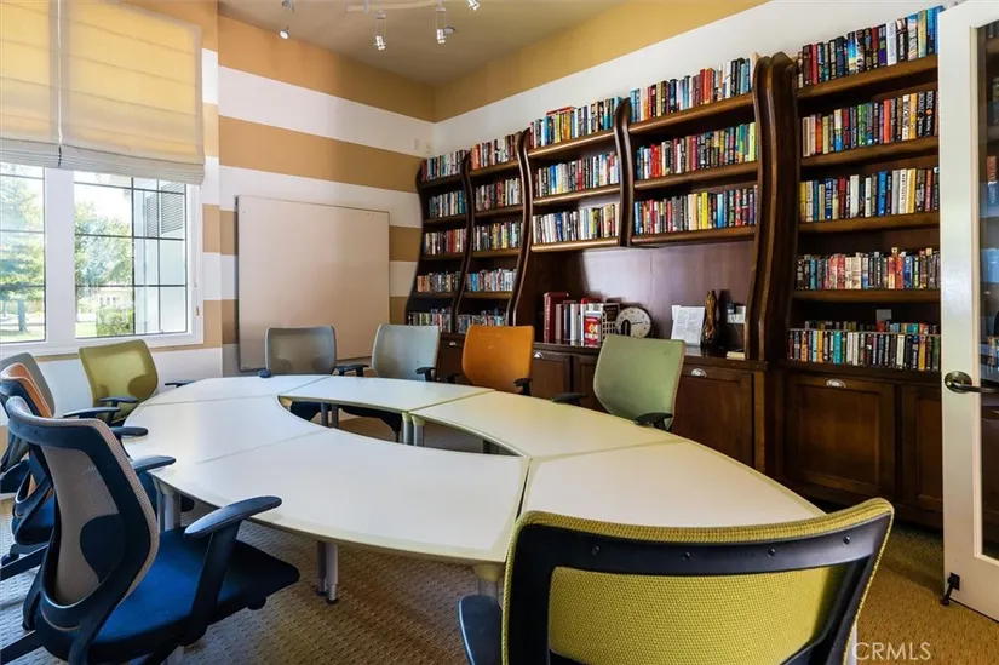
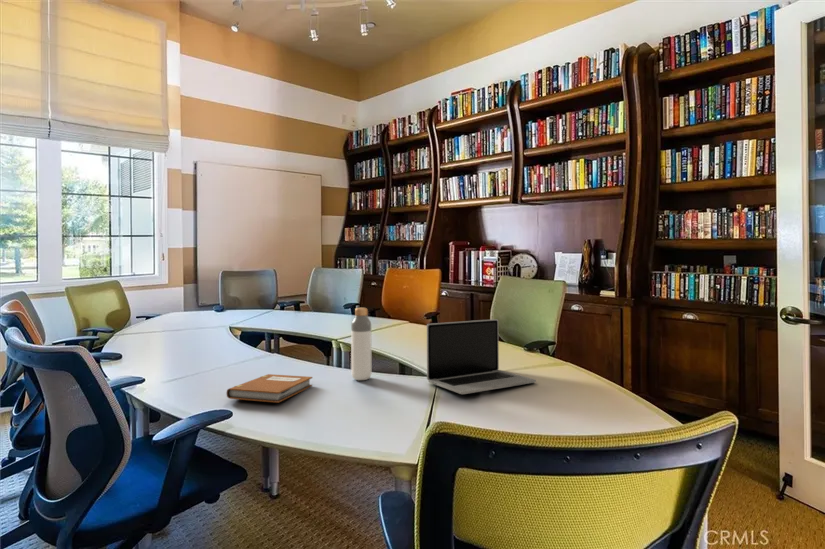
+ notebook (272, 386)
+ laptop (481, 353)
+ bottle (361, 343)
